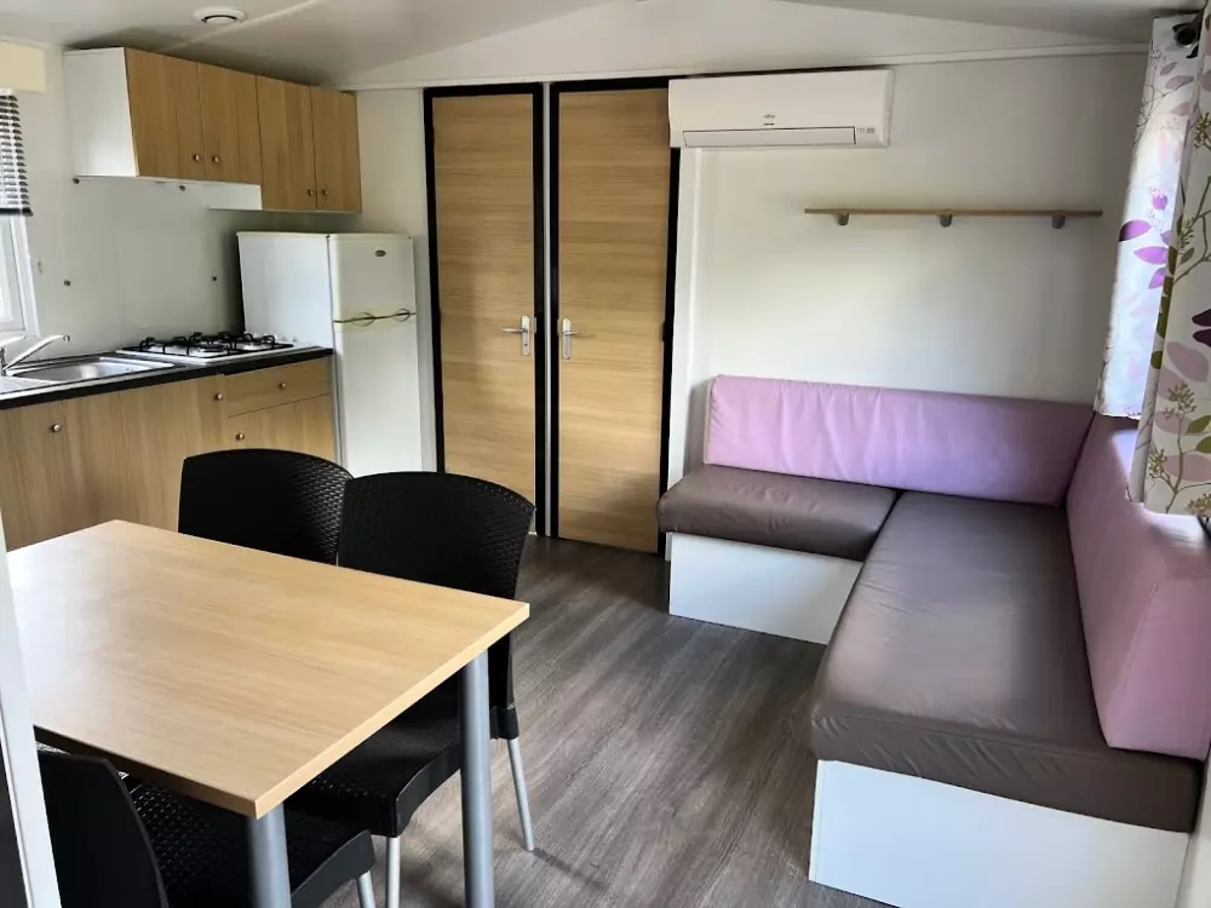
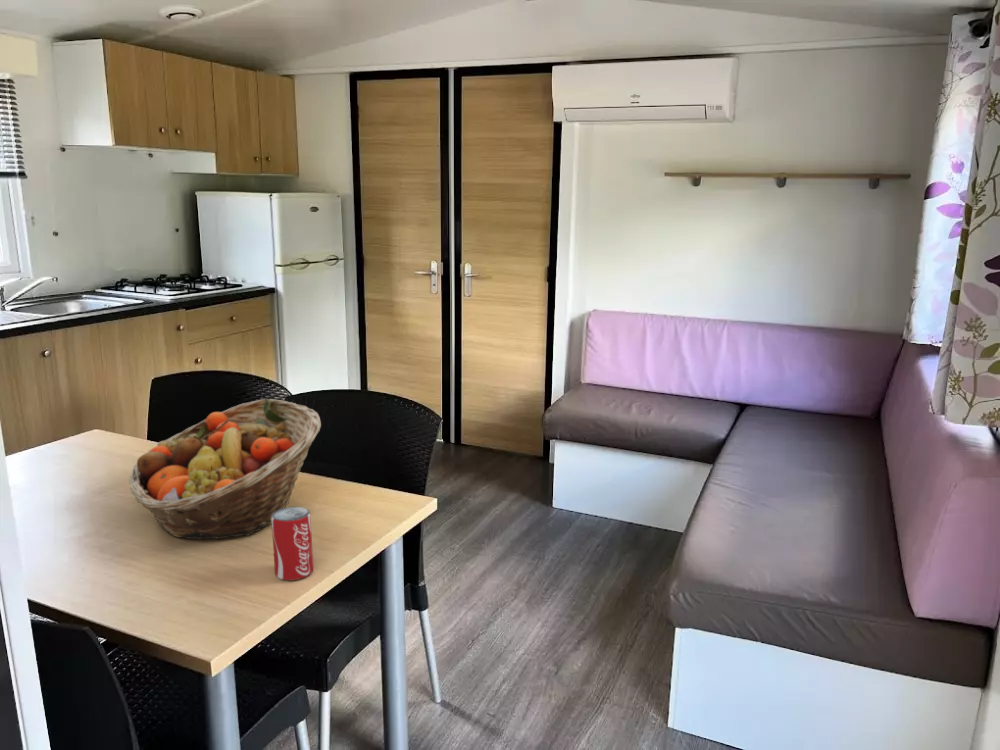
+ beverage can (292, 543)
+ fruit basket (228, 463)
